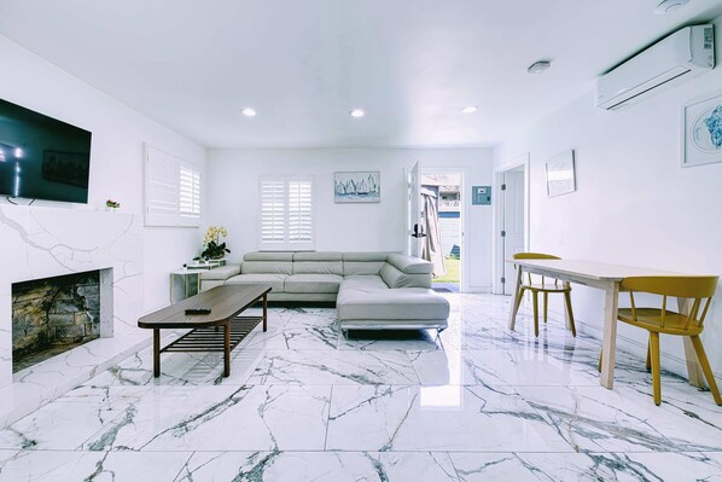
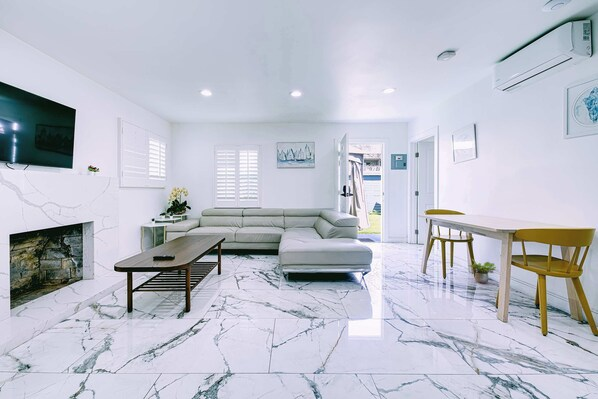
+ potted plant (482, 271)
